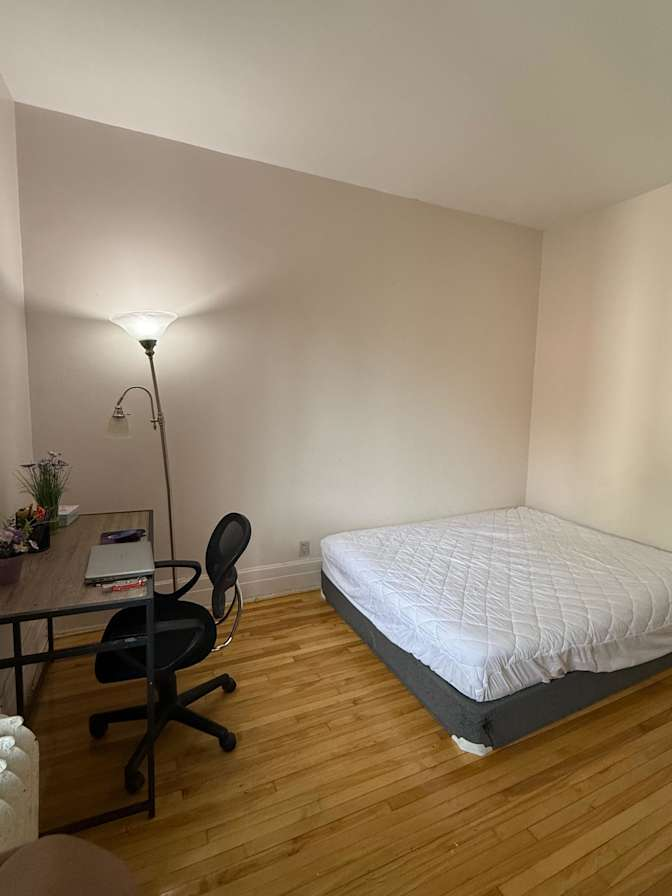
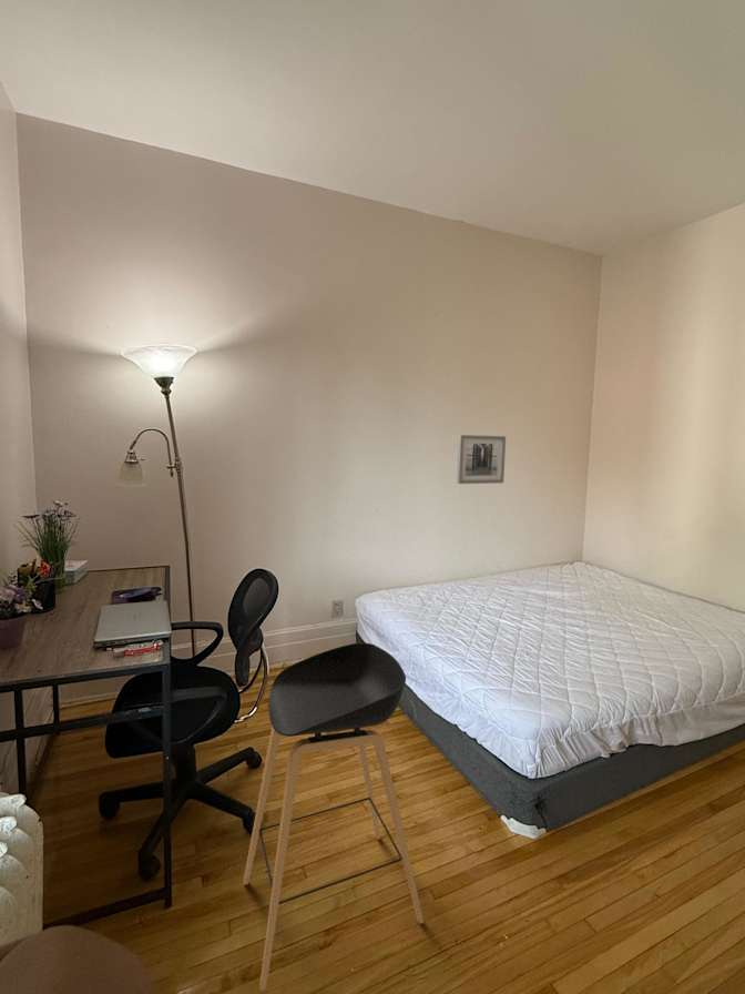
+ wall art (481, 459)
+ stool (336, 807)
